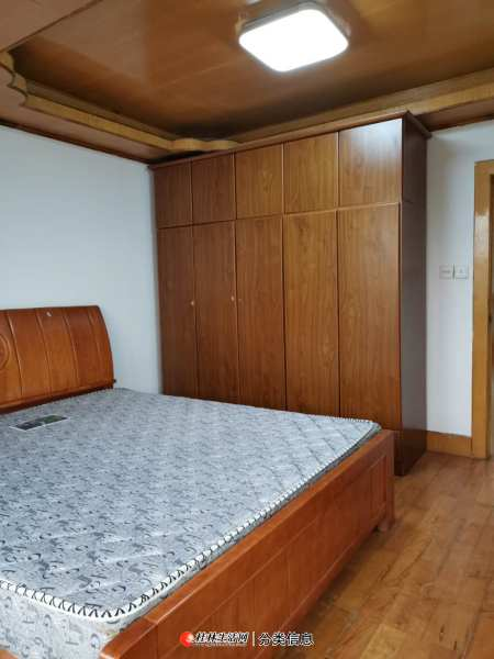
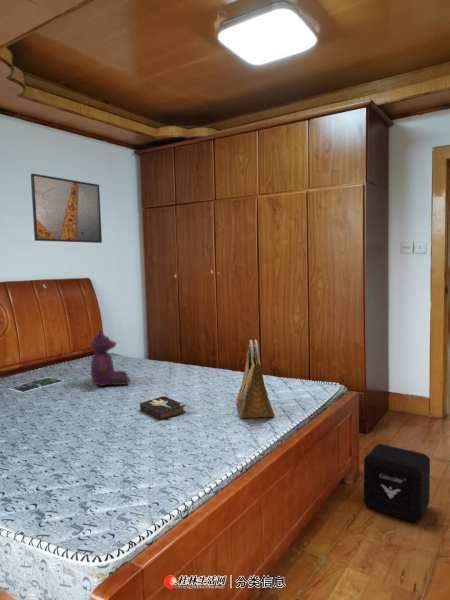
+ grocery bag (253, 374)
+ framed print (69, 210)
+ hardback book (162, 407)
+ air purifier (395, 481)
+ teddy bear (109, 356)
